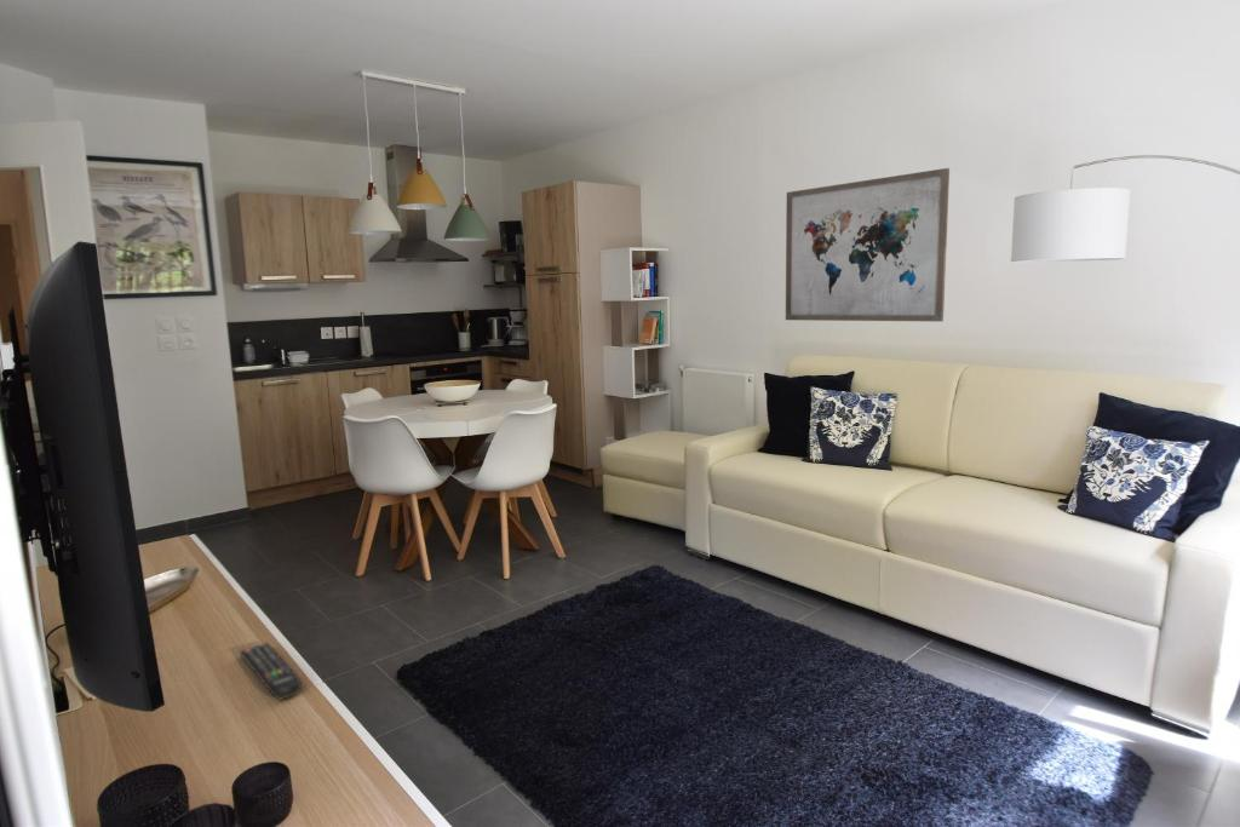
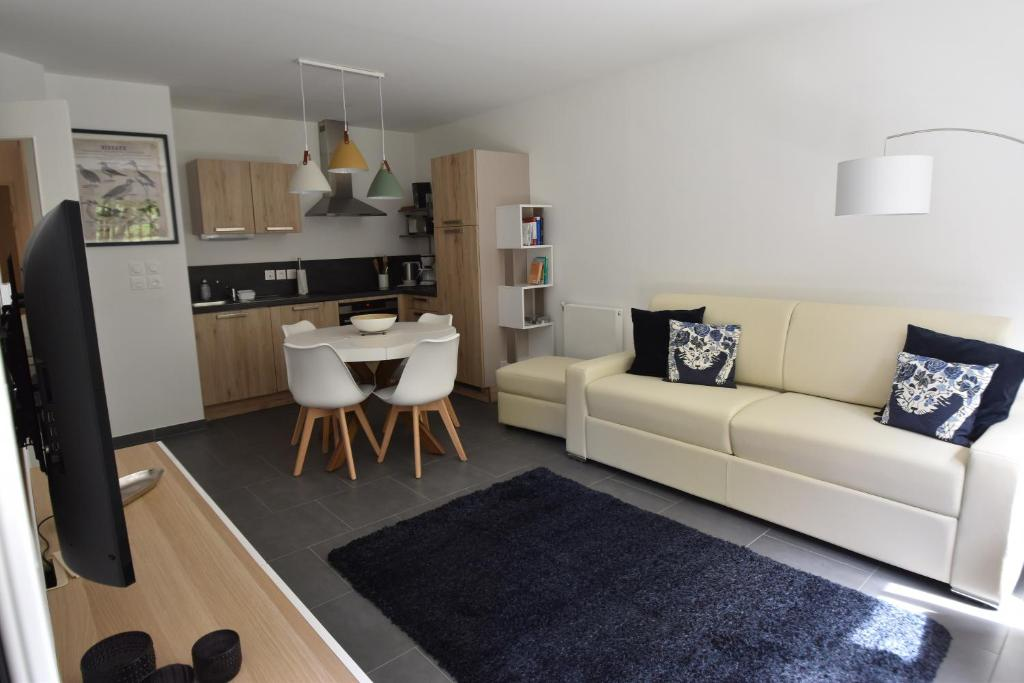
- wall art (859, 252)
- remote control (269, 668)
